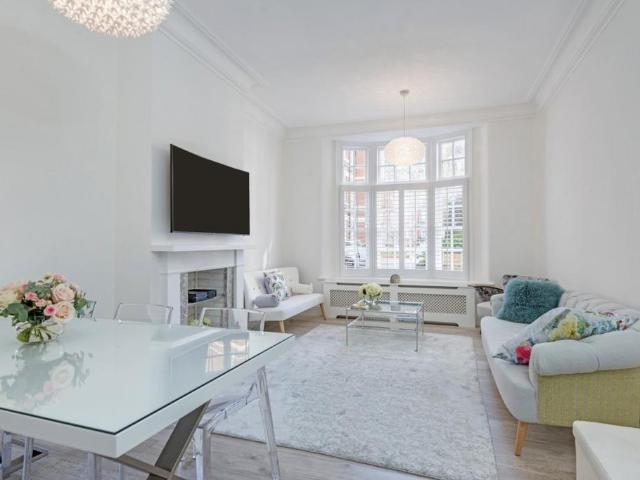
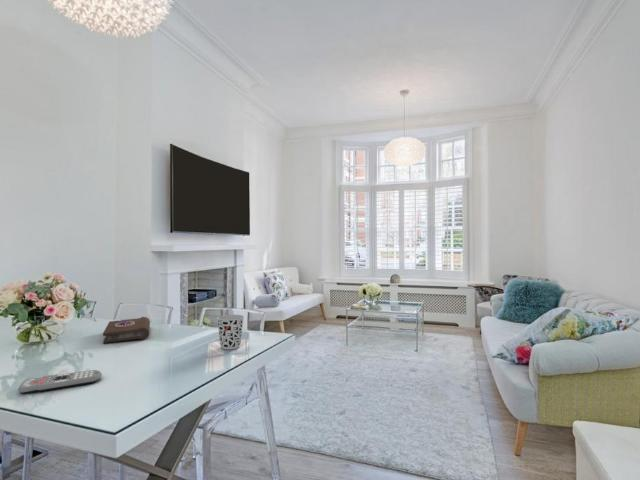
+ book (128, 328)
+ cup (230, 332)
+ remote control (62, 381)
